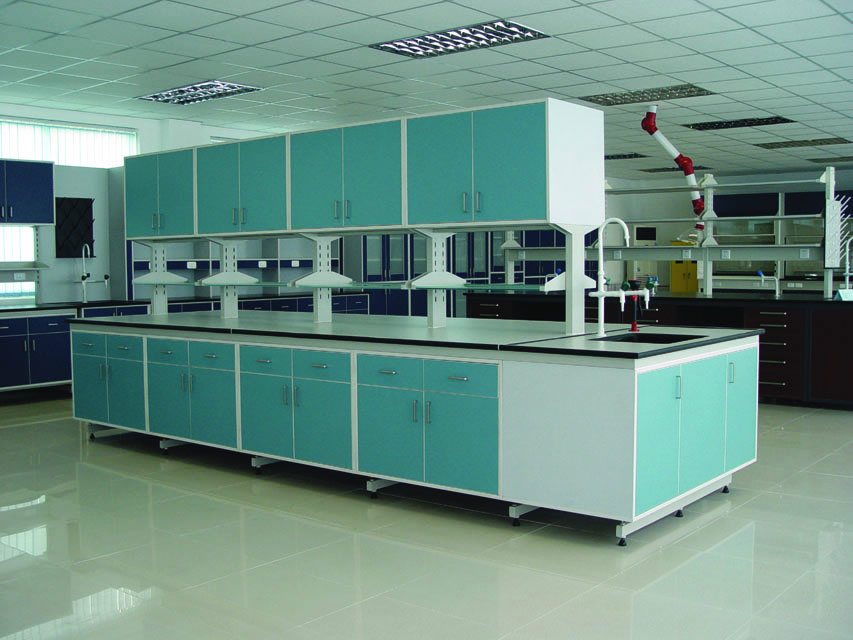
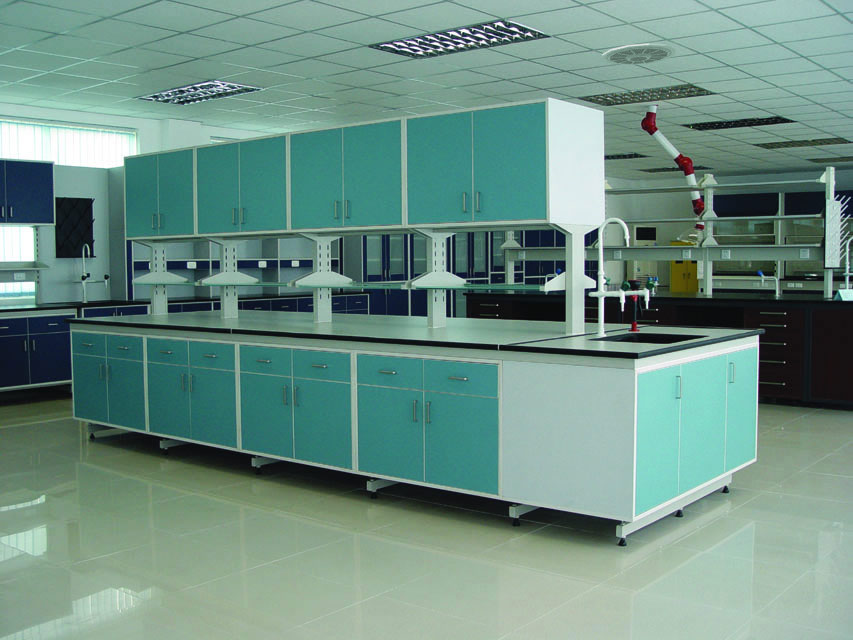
+ ceiling vent (638, 56)
